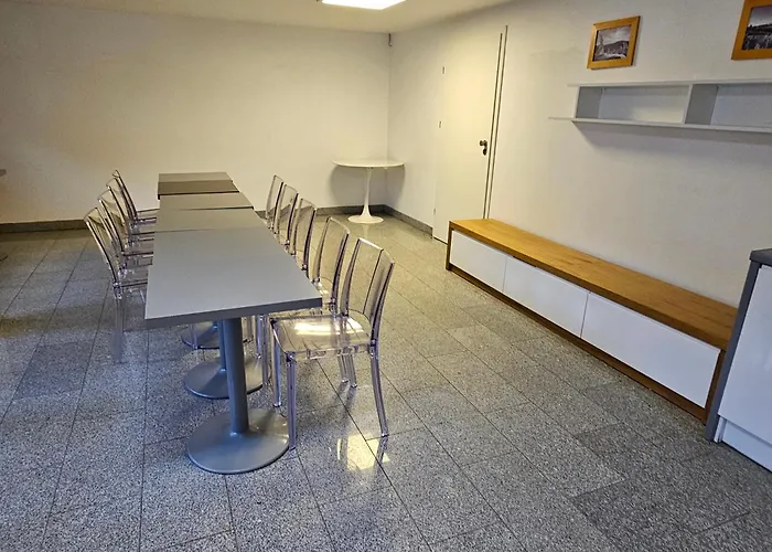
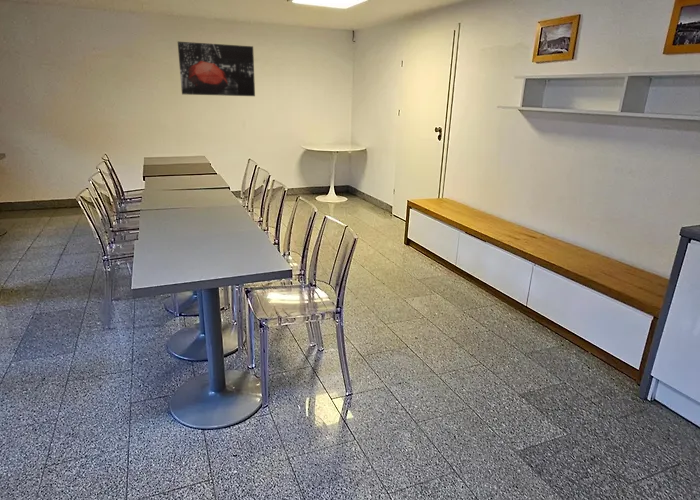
+ wall art (217, 70)
